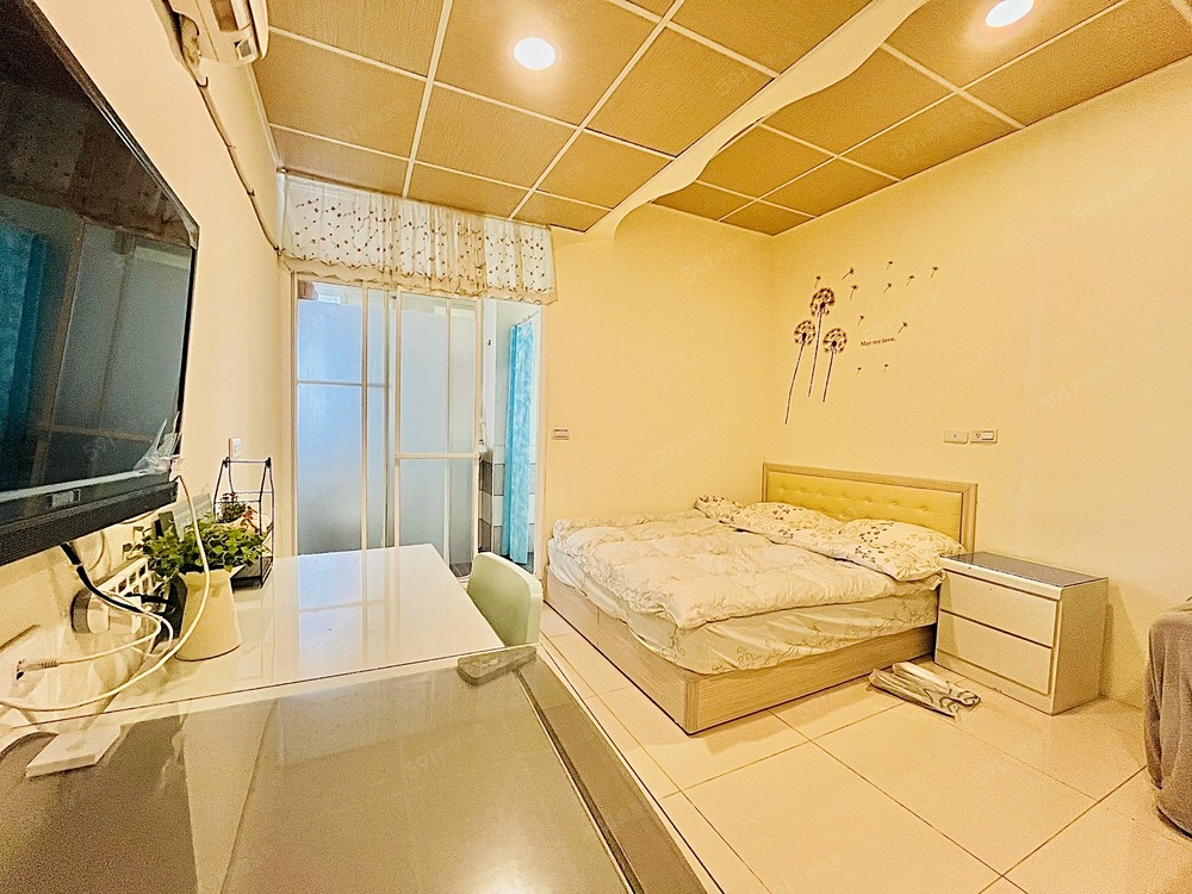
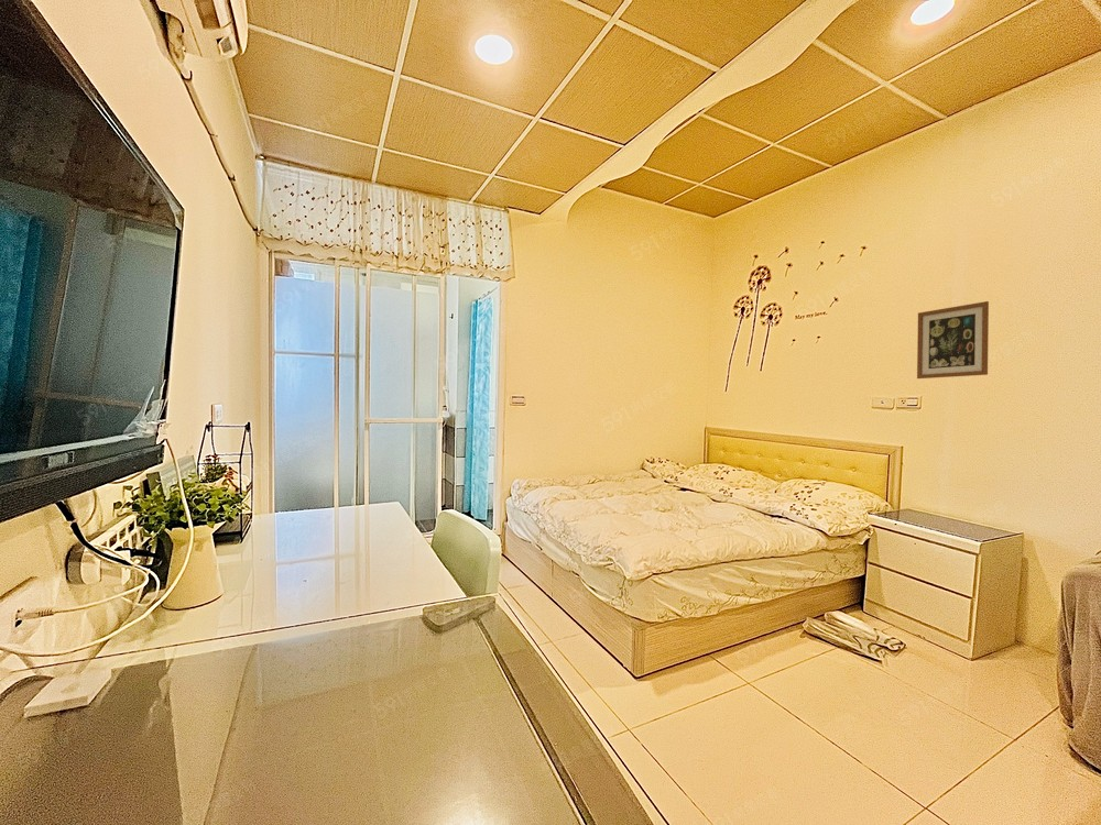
+ wall art (950, 342)
